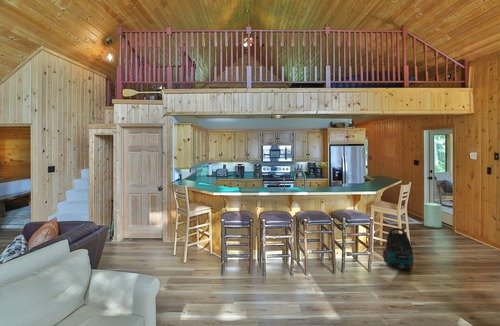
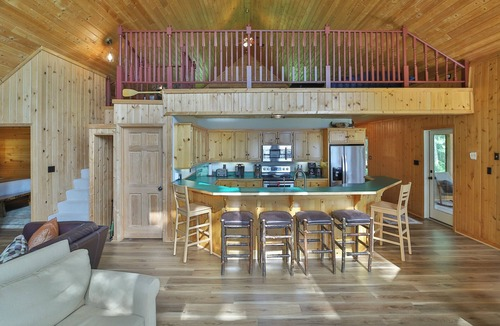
- vacuum cleaner (398, 248)
- trash can (431, 214)
